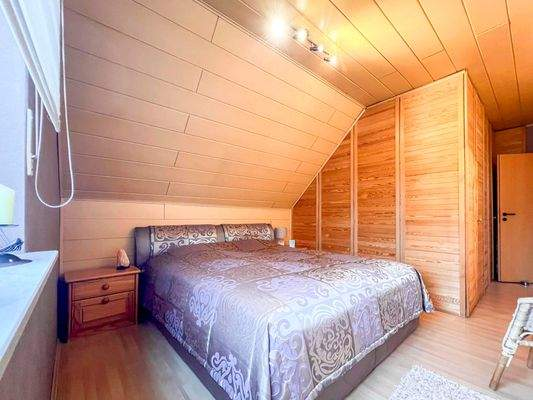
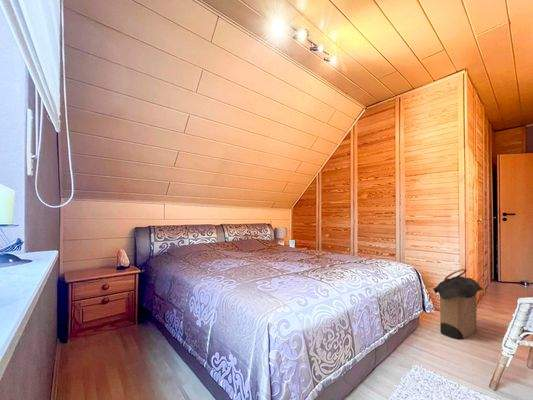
+ laundry hamper (457, 297)
